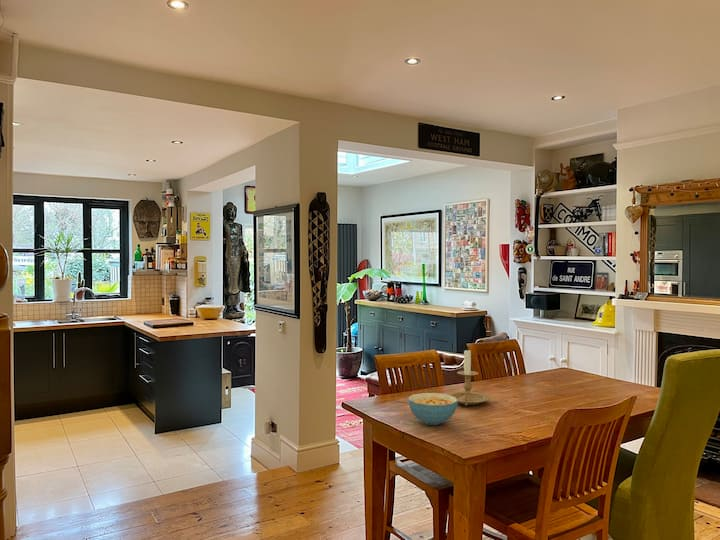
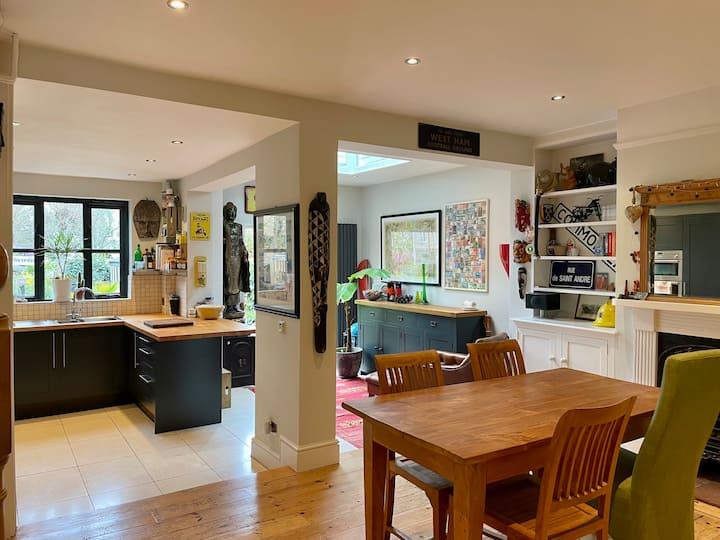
- candle holder (467, 375)
- cereal bowl (432, 410)
